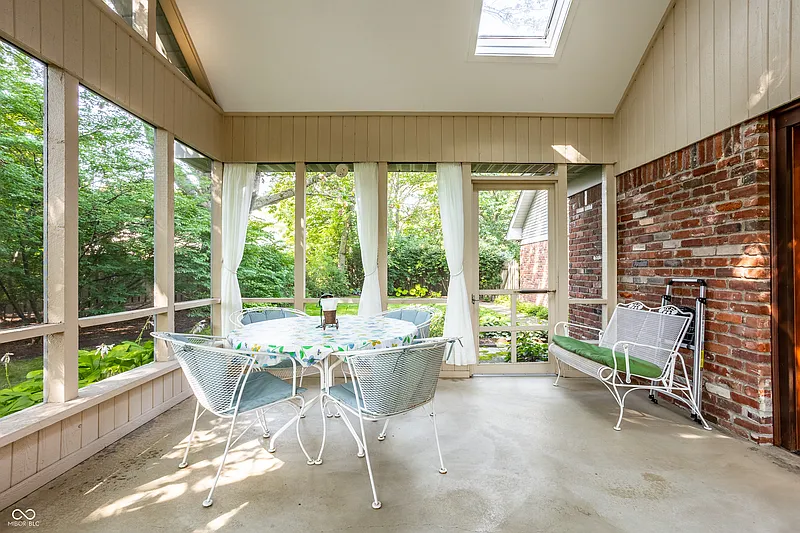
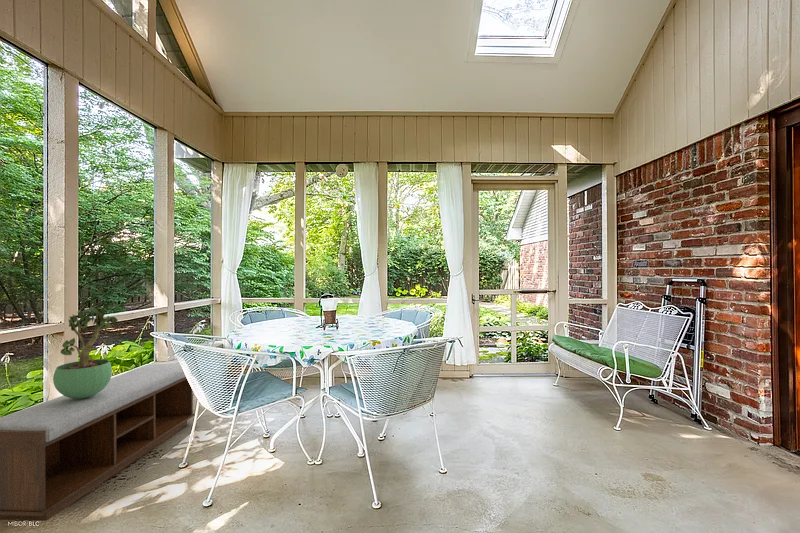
+ potted plant (86, 351)
+ bench (111, 422)
